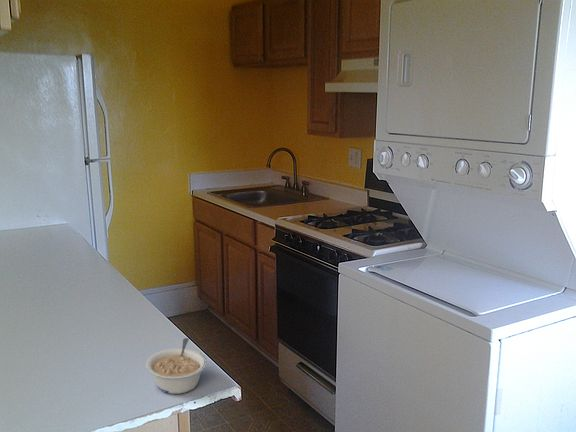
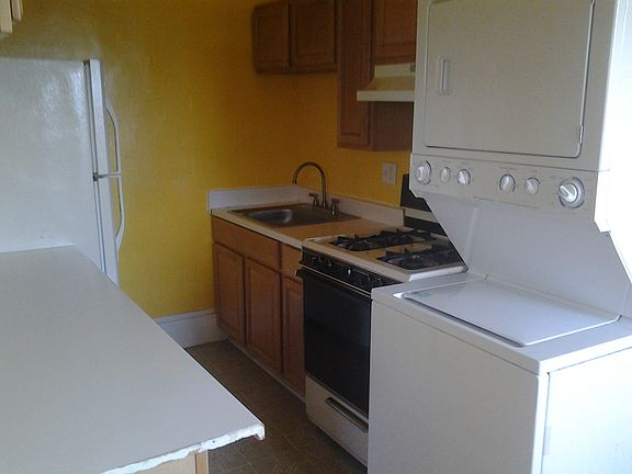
- legume (175, 369)
